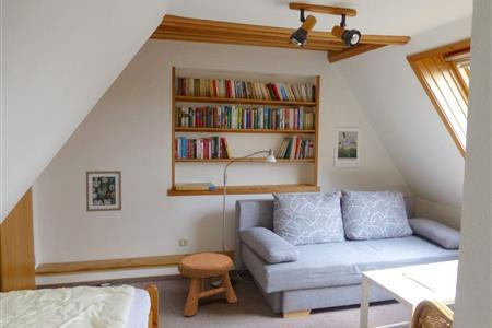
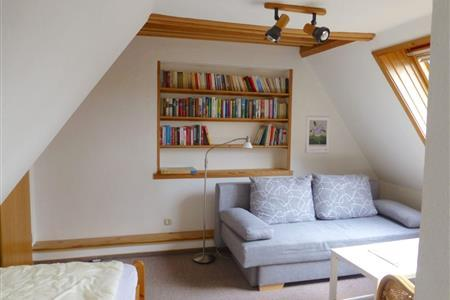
- wall art (104, 190)
- stool (202, 282)
